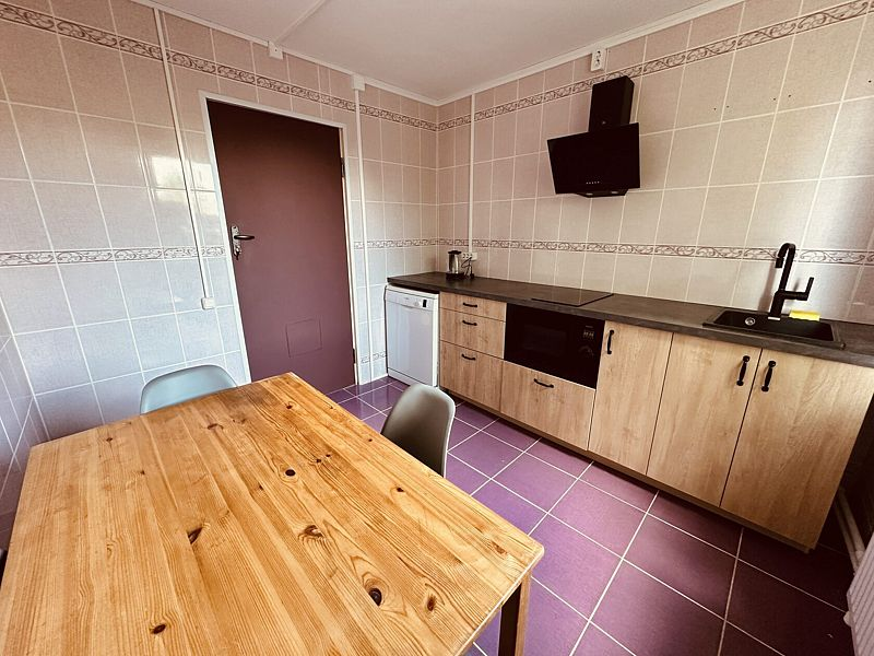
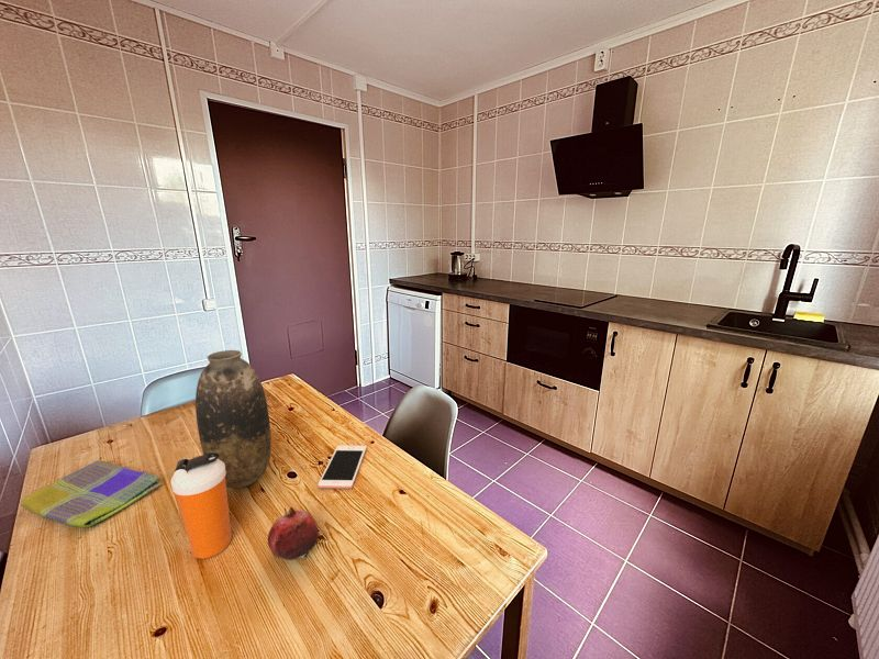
+ fruit (293, 529)
+ cell phone (344, 465)
+ vase (234, 421)
+ dish towel (93, 490)
+ shaker bottle (204, 503)
